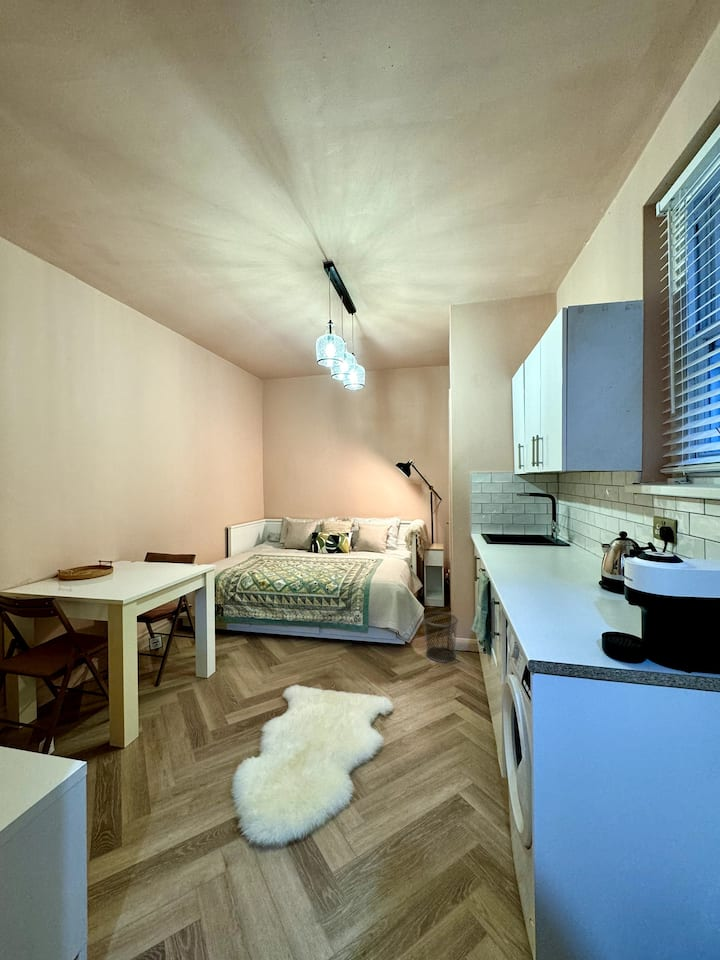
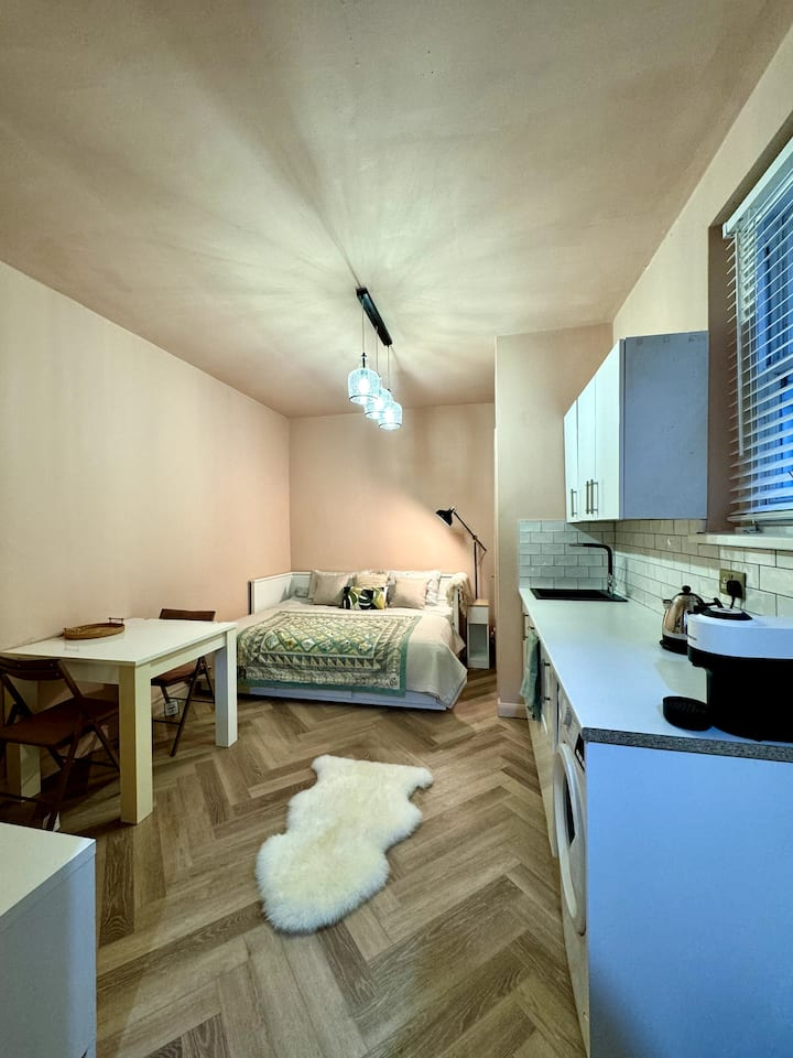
- waste bin (440, 637)
